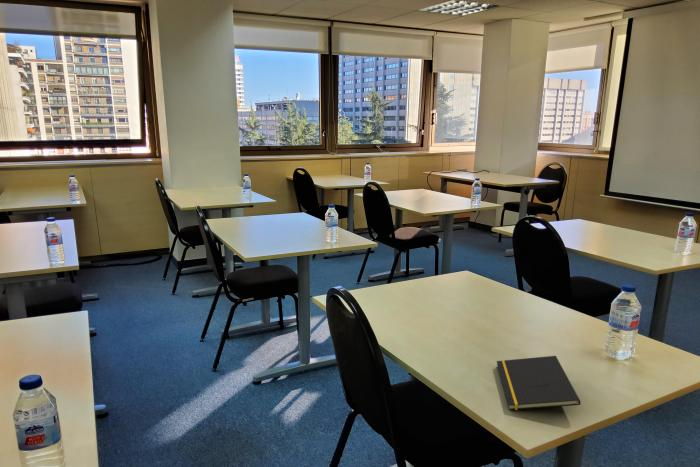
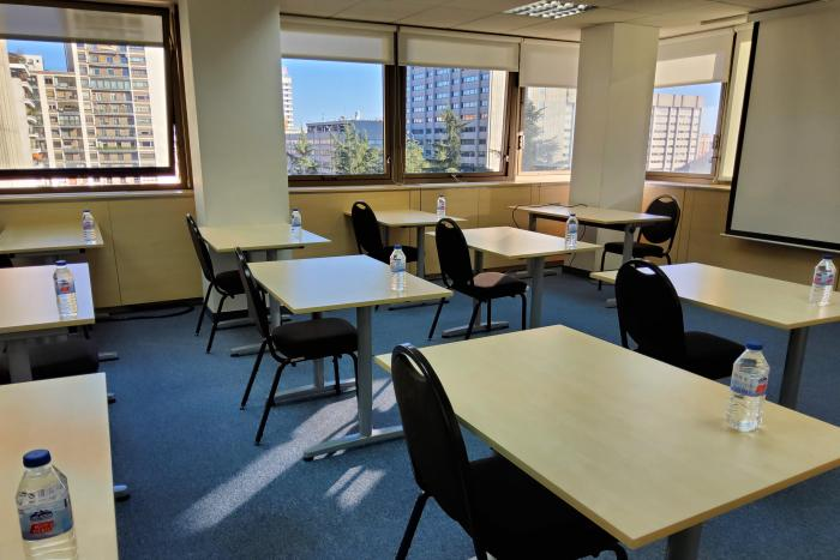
- notepad (534, 380)
